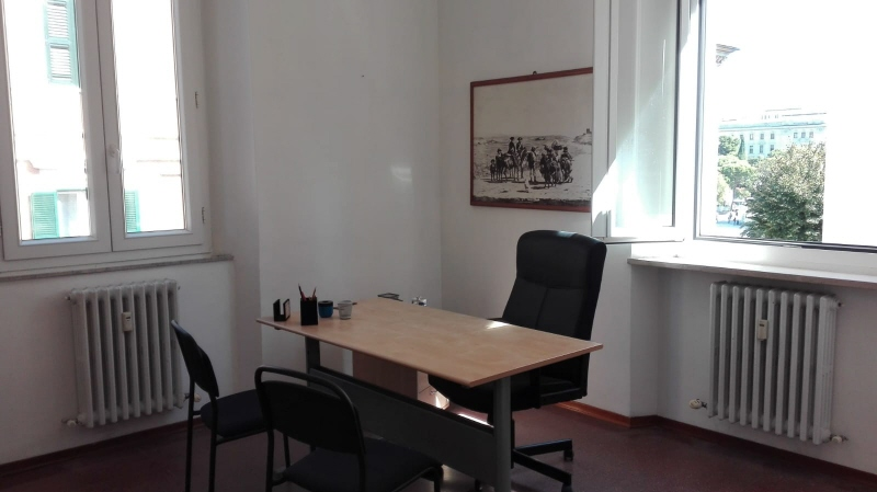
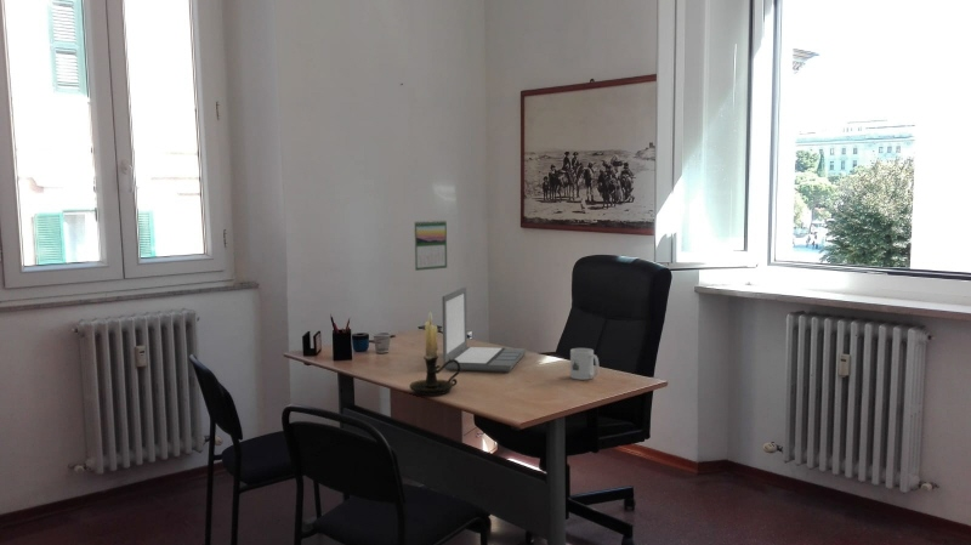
+ candle holder (436, 350)
+ laptop (466, 327)
+ mug (585, 364)
+ calendar (431, 244)
